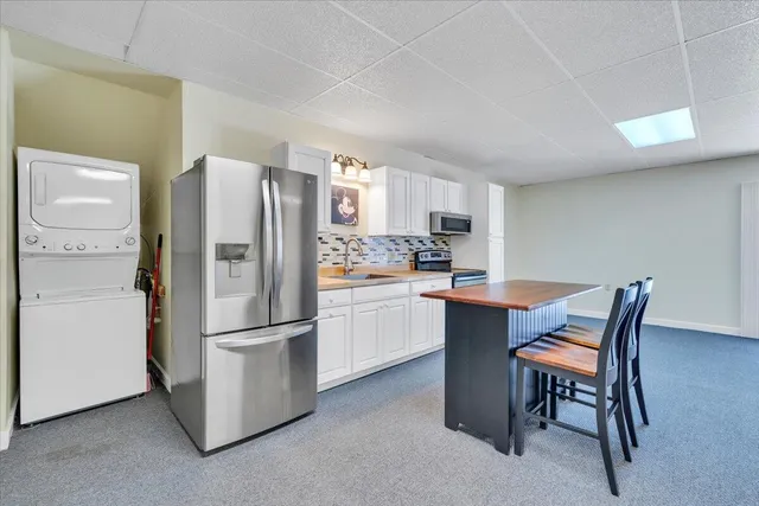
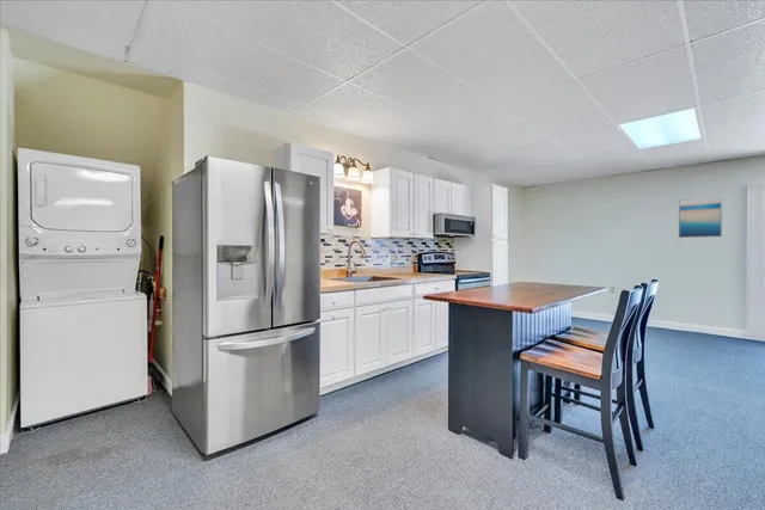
+ wall art (699, 217)
